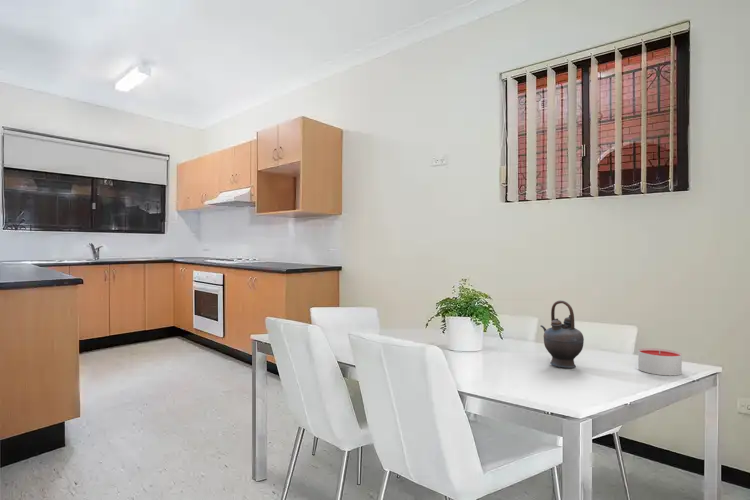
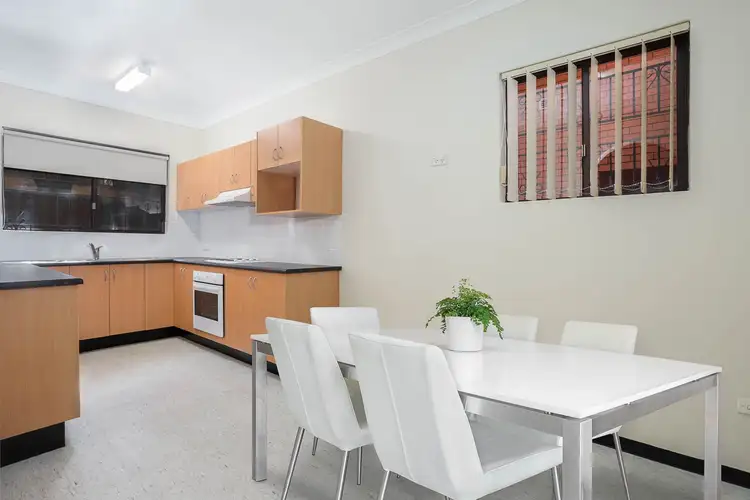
- candle (659, 360)
- teapot (559, 332)
